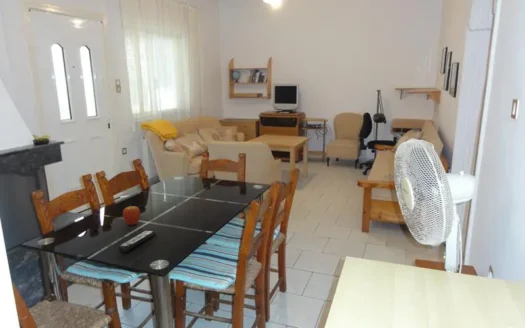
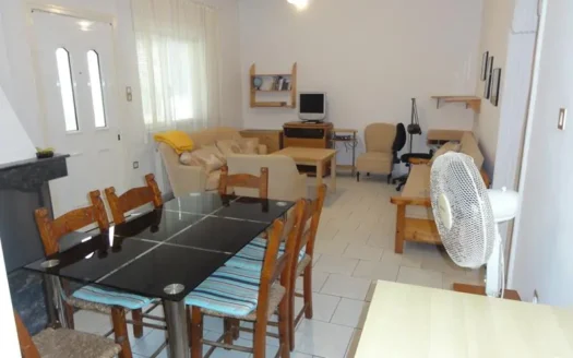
- fruit (131, 214)
- remote control (138, 240)
